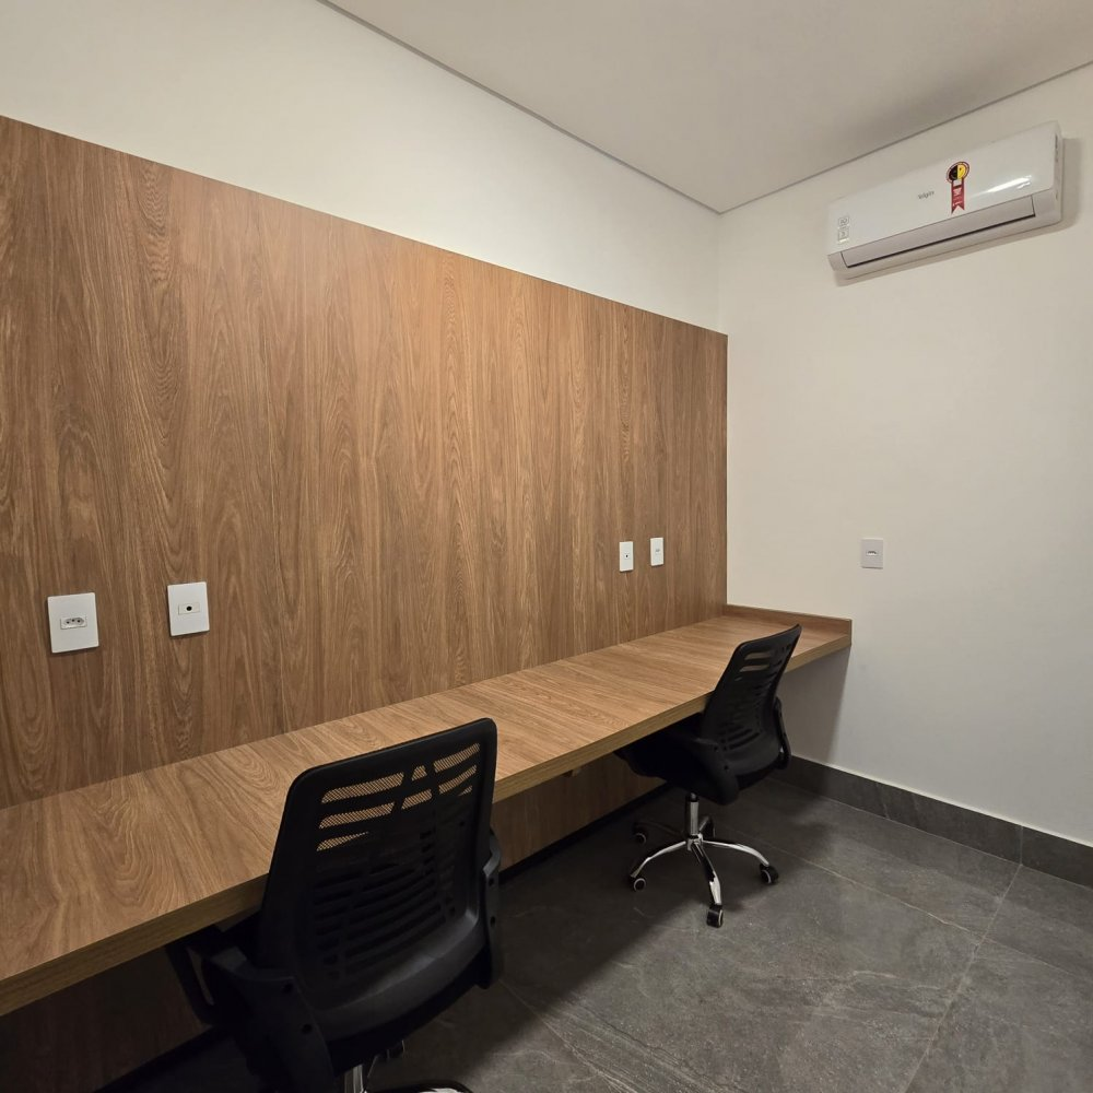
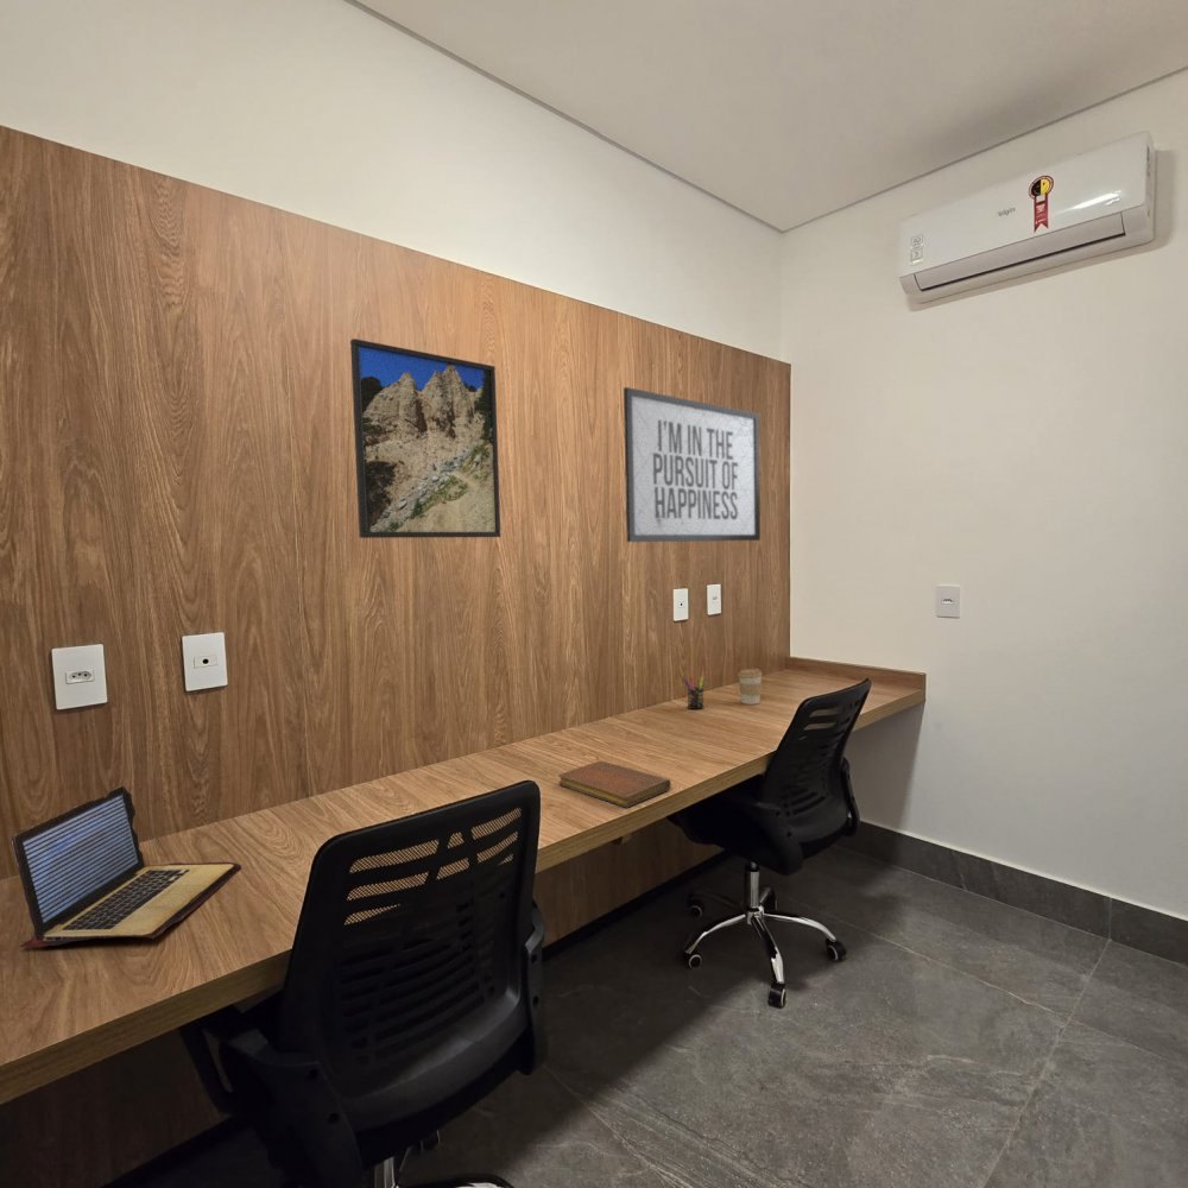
+ notebook (613, 781)
+ mirror (699, 472)
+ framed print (431, 446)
+ coffee cup (750, 685)
+ laptop (139, 854)
+ pen holder (696, 690)
